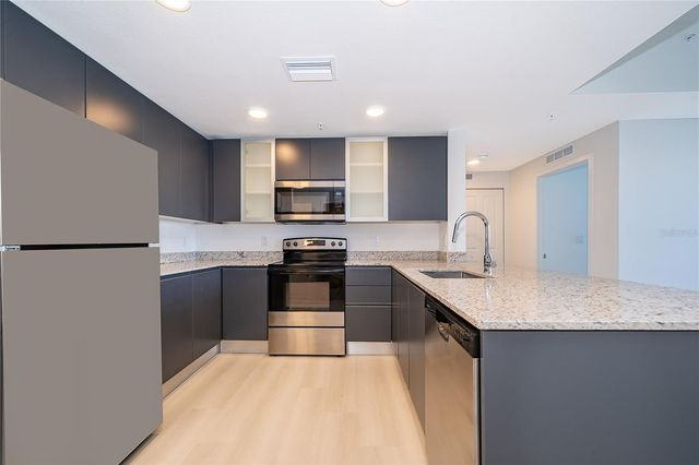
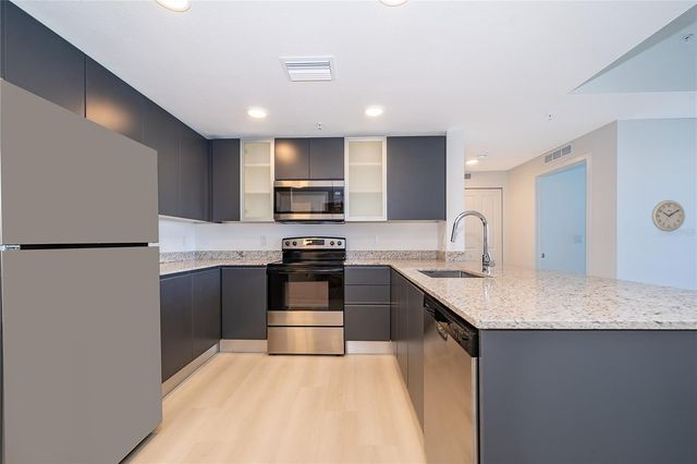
+ wall clock (669, 216)
